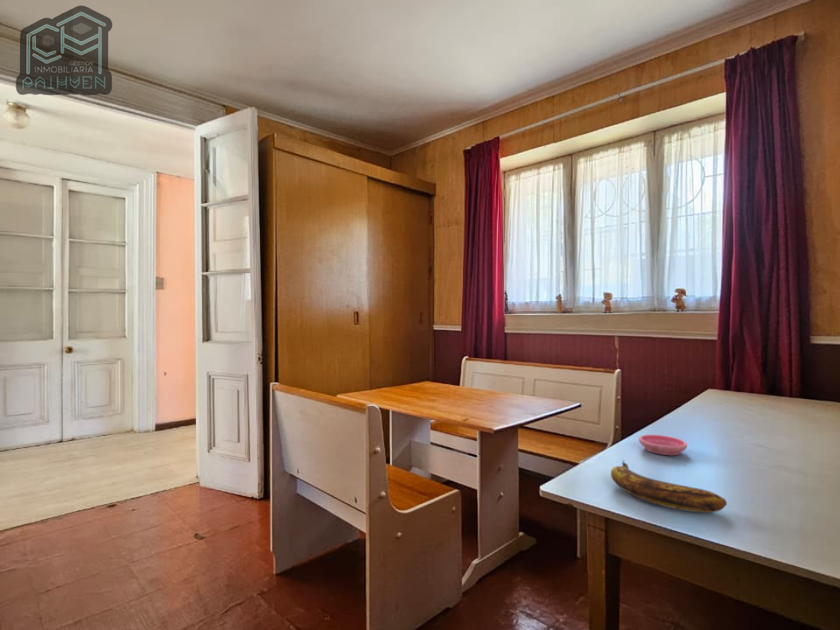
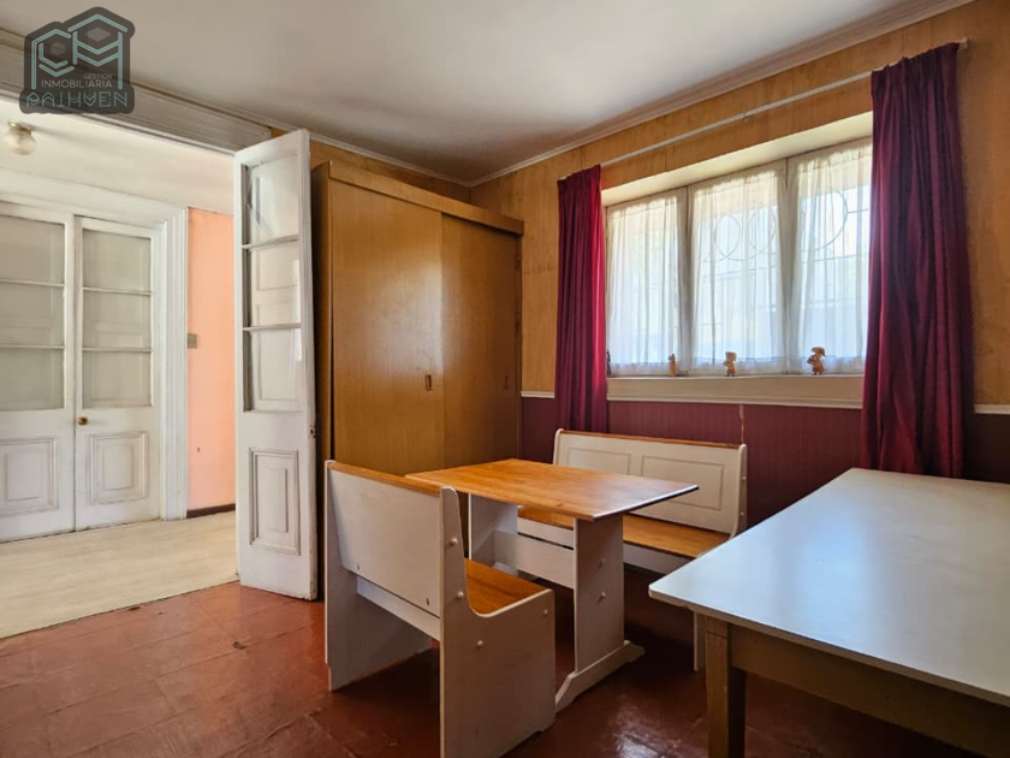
- saucer (662, 445)
- banana (658, 484)
